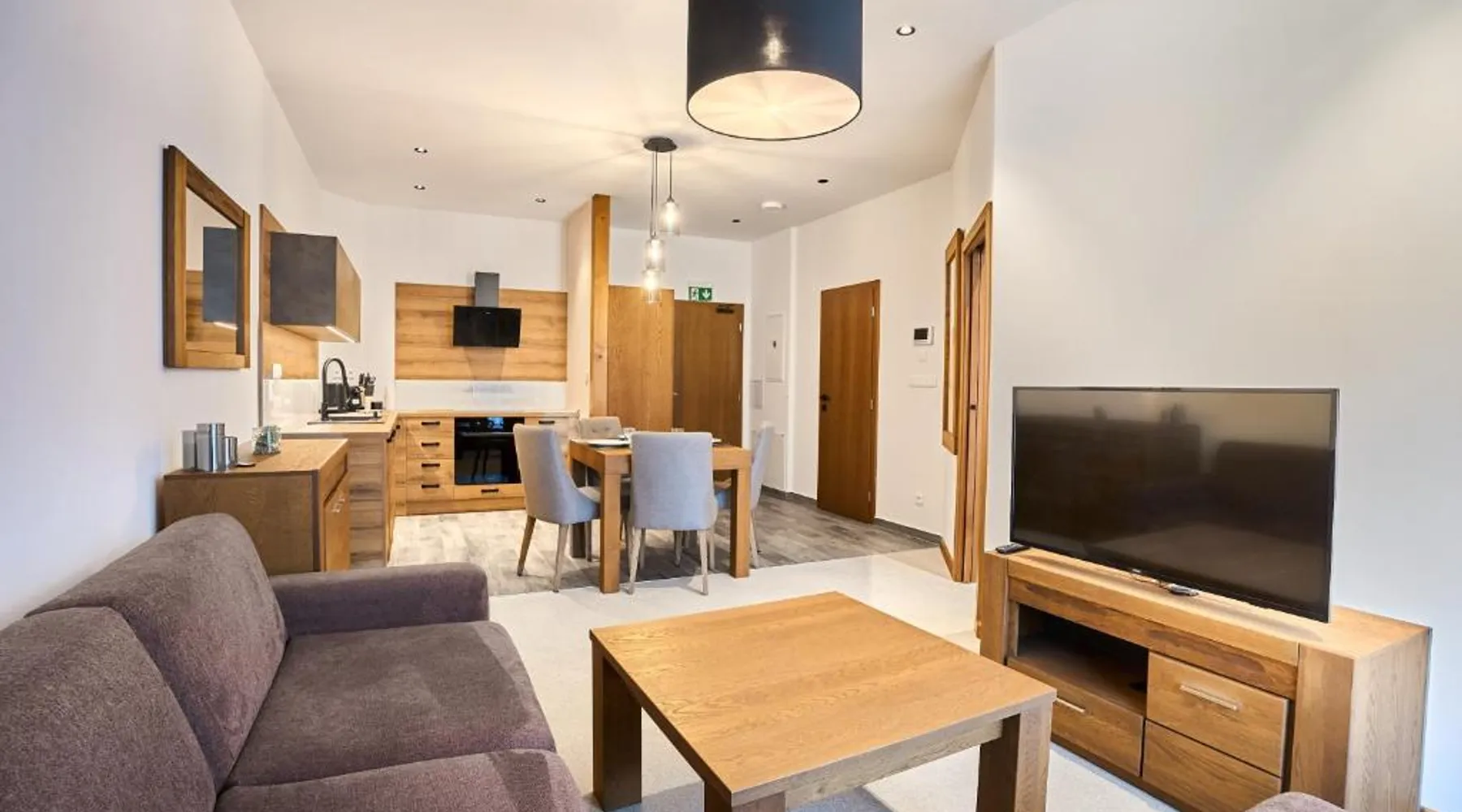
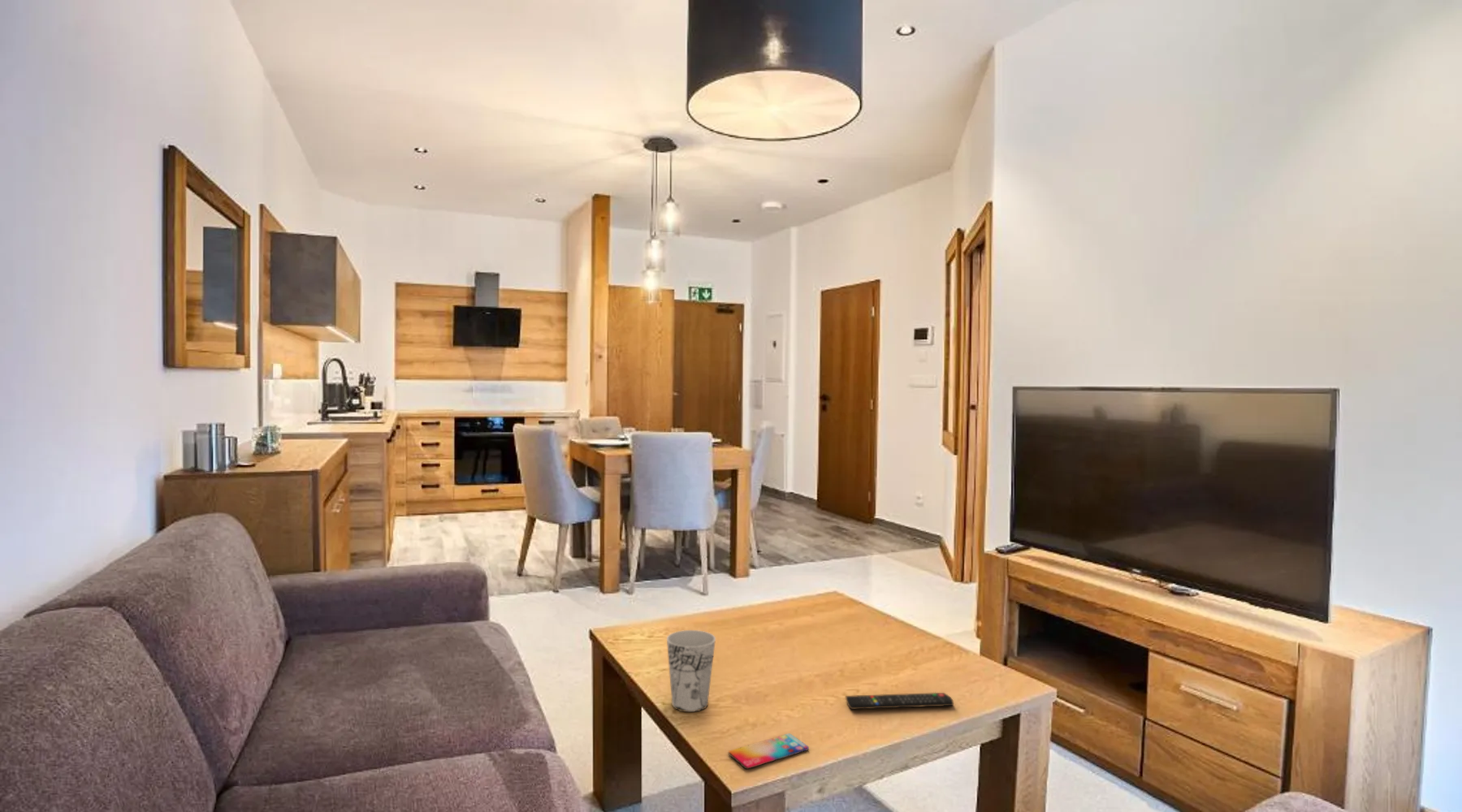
+ smartphone (768, 750)
+ remote control (900, 702)
+ cup (690, 671)
